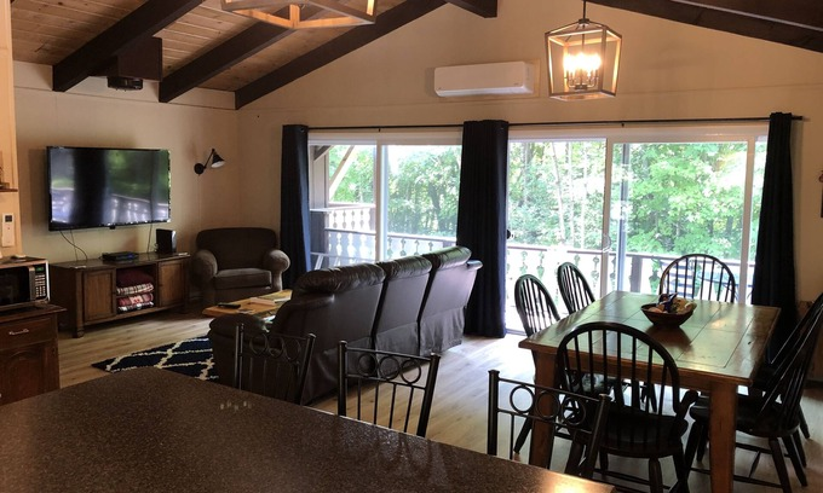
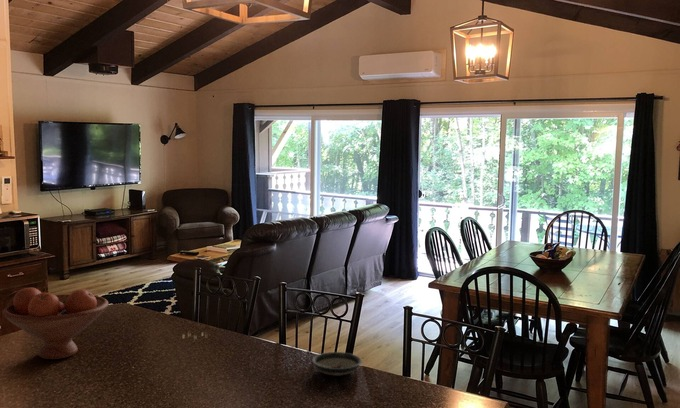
+ saucer (336, 365)
+ fruit bowl (57, 320)
